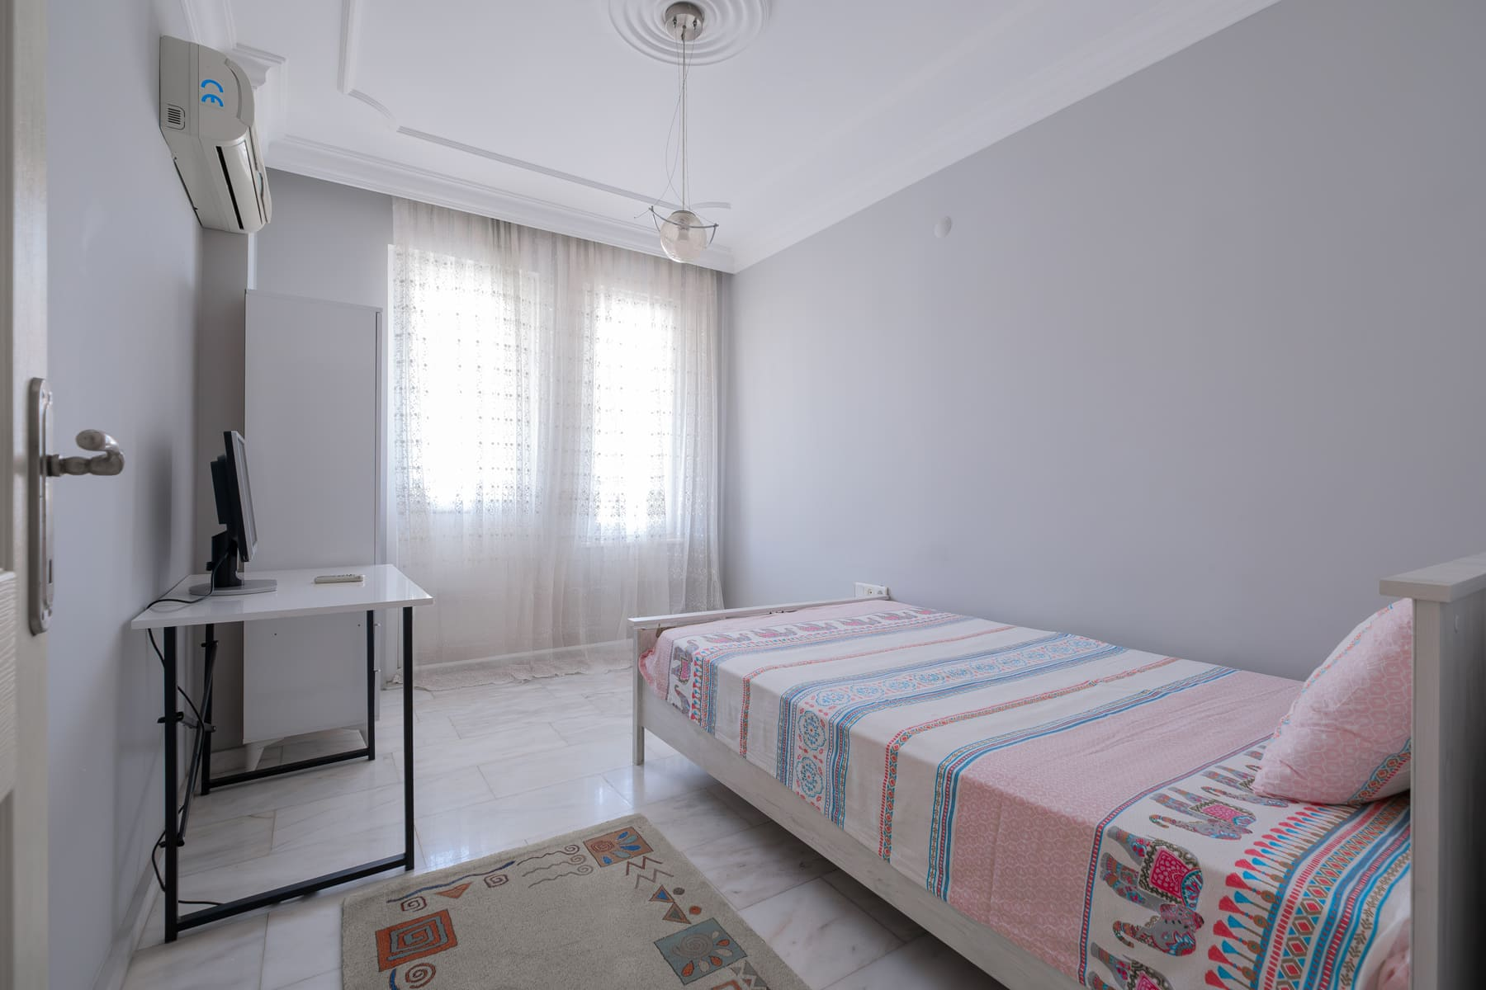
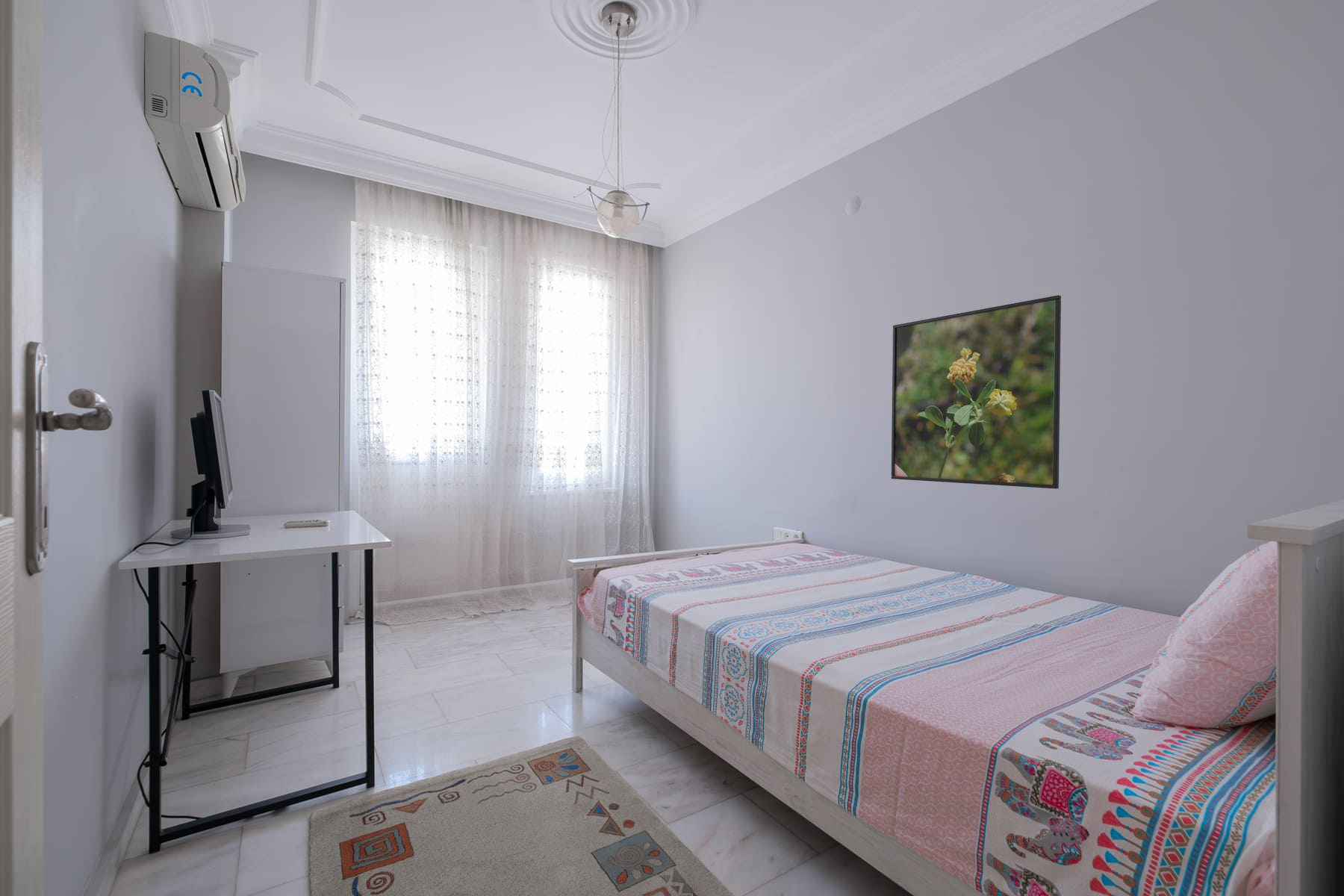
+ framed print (966, 397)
